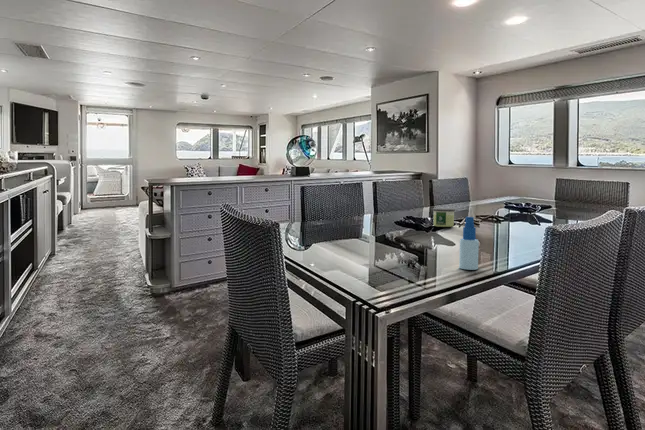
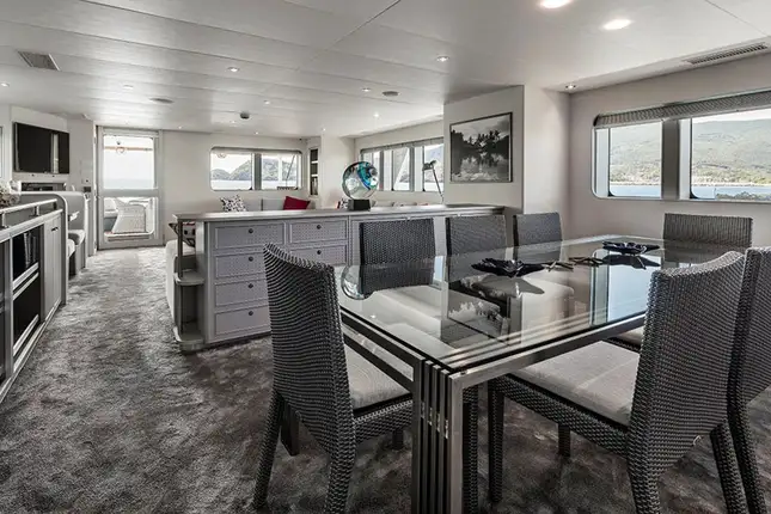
- spray bottle (469, 242)
- candle (443, 217)
